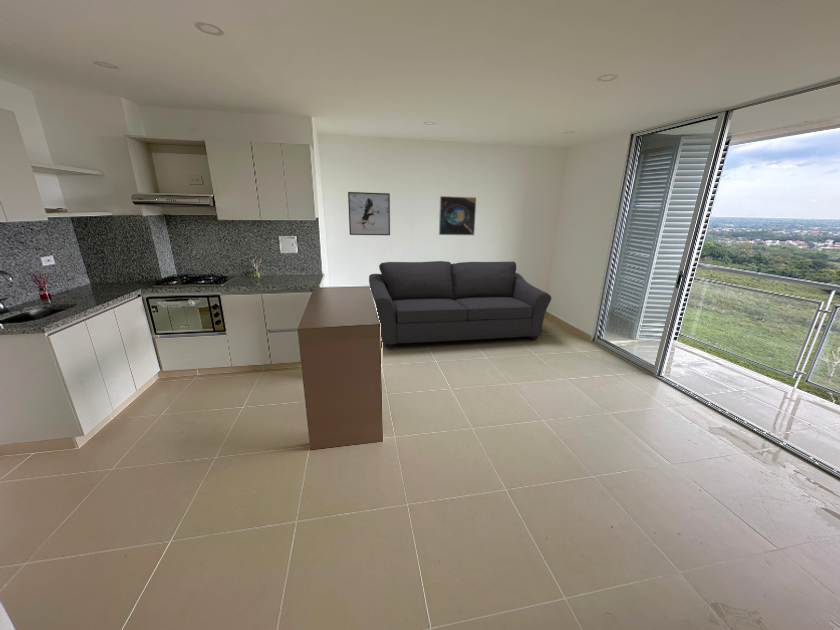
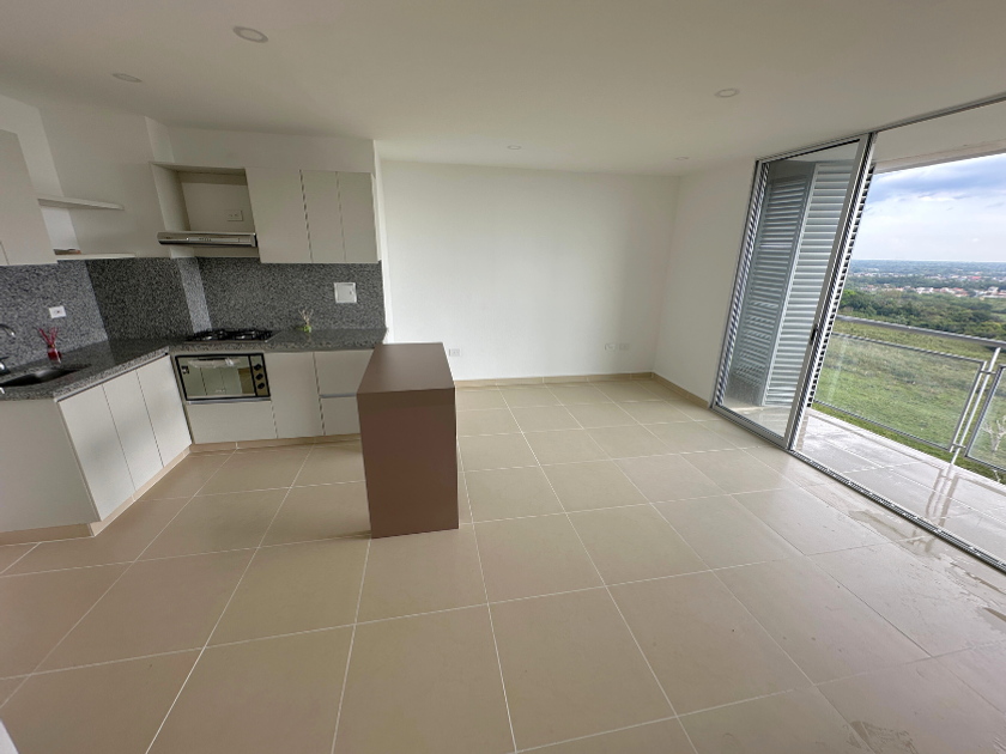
- sofa (456, 298)
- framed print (457, 216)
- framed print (369, 214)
